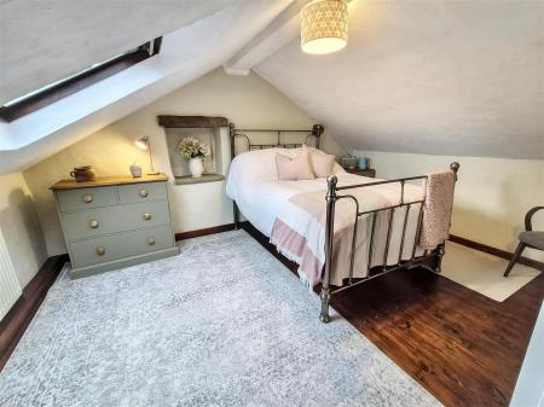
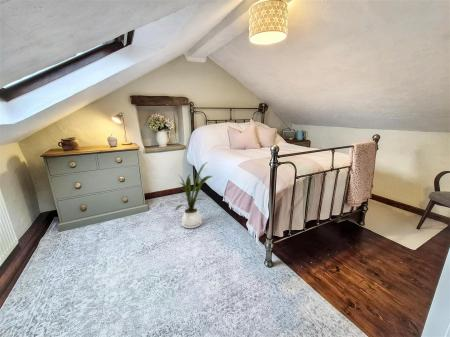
+ house plant (192, 195)
